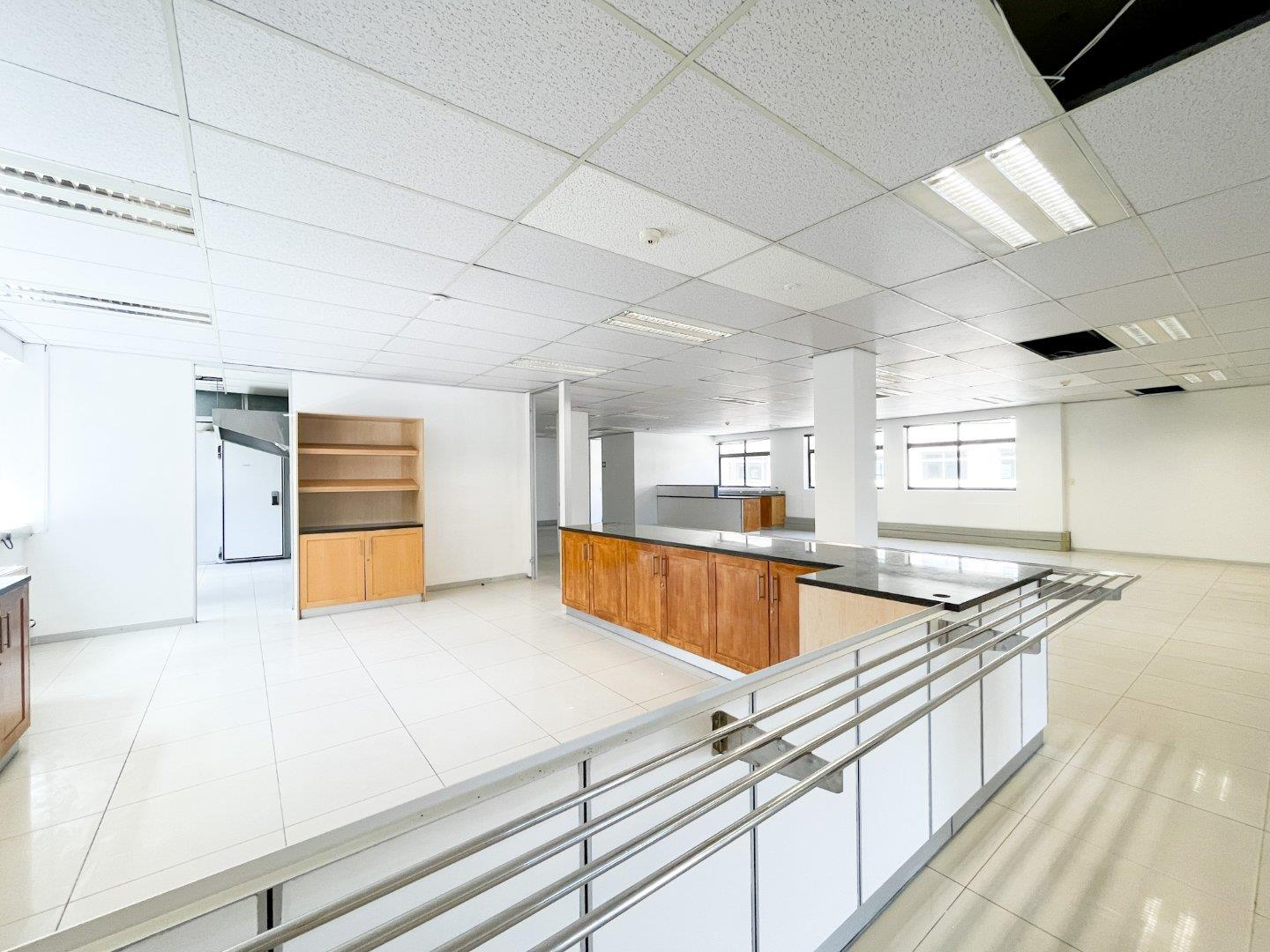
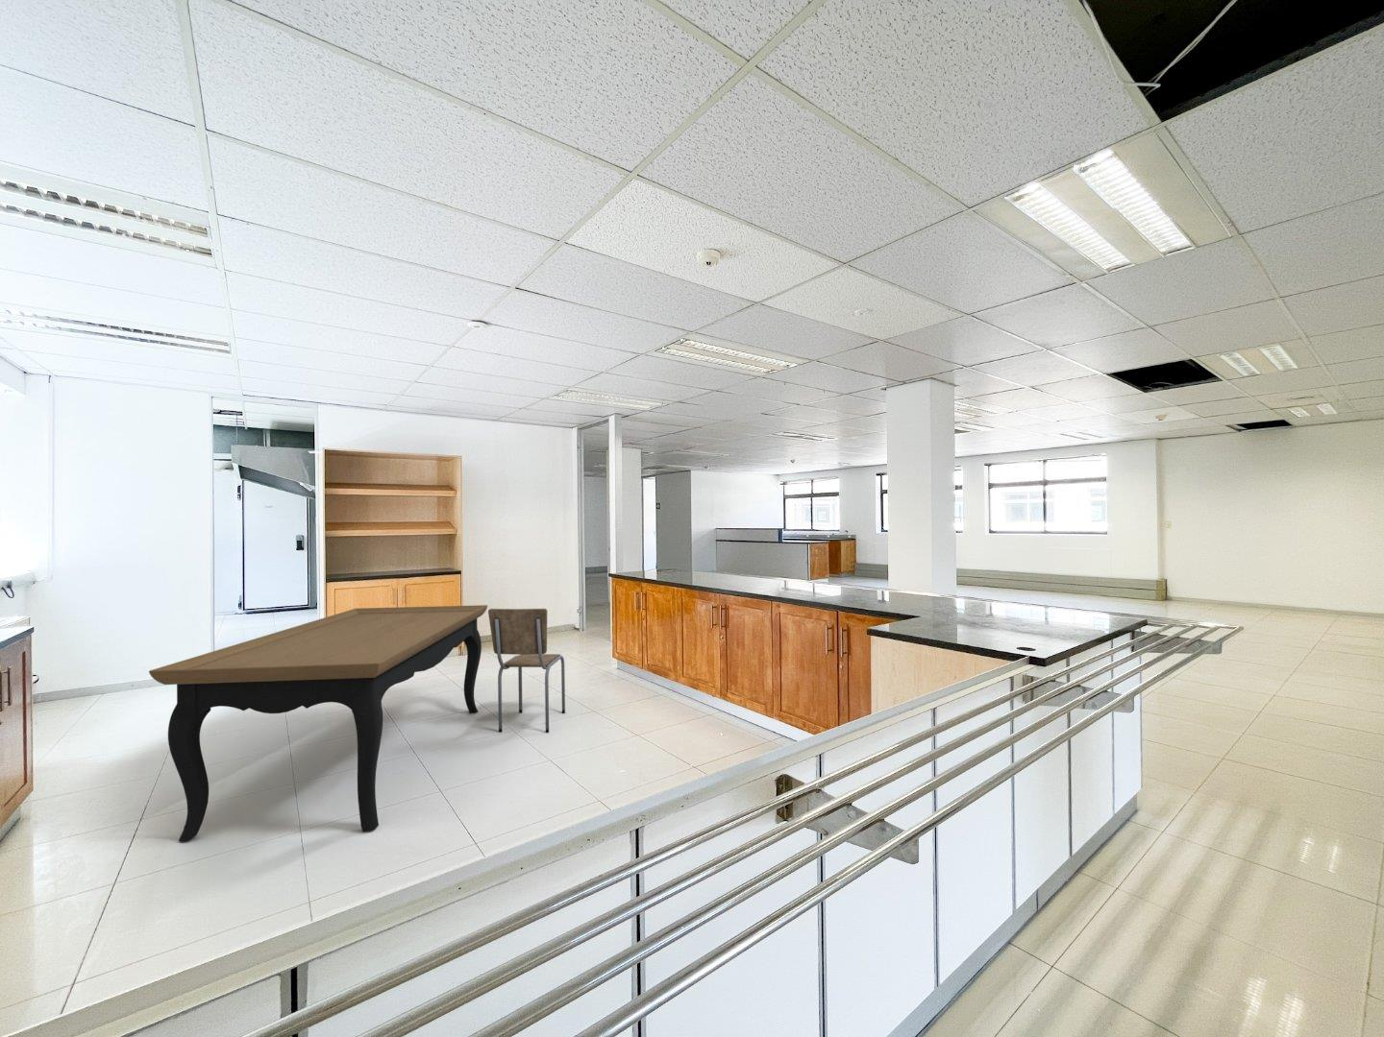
+ dining table (364, 694)
+ dining chair (530, 663)
